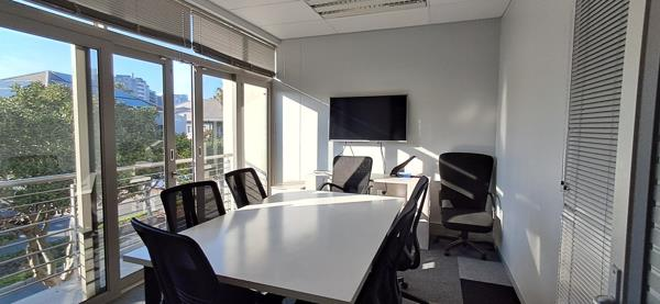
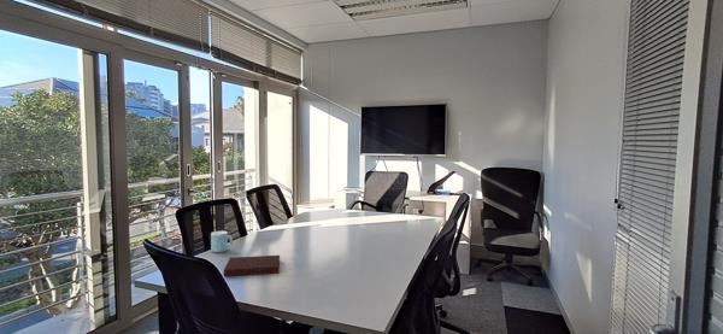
+ notebook (253, 264)
+ mug (222, 241)
